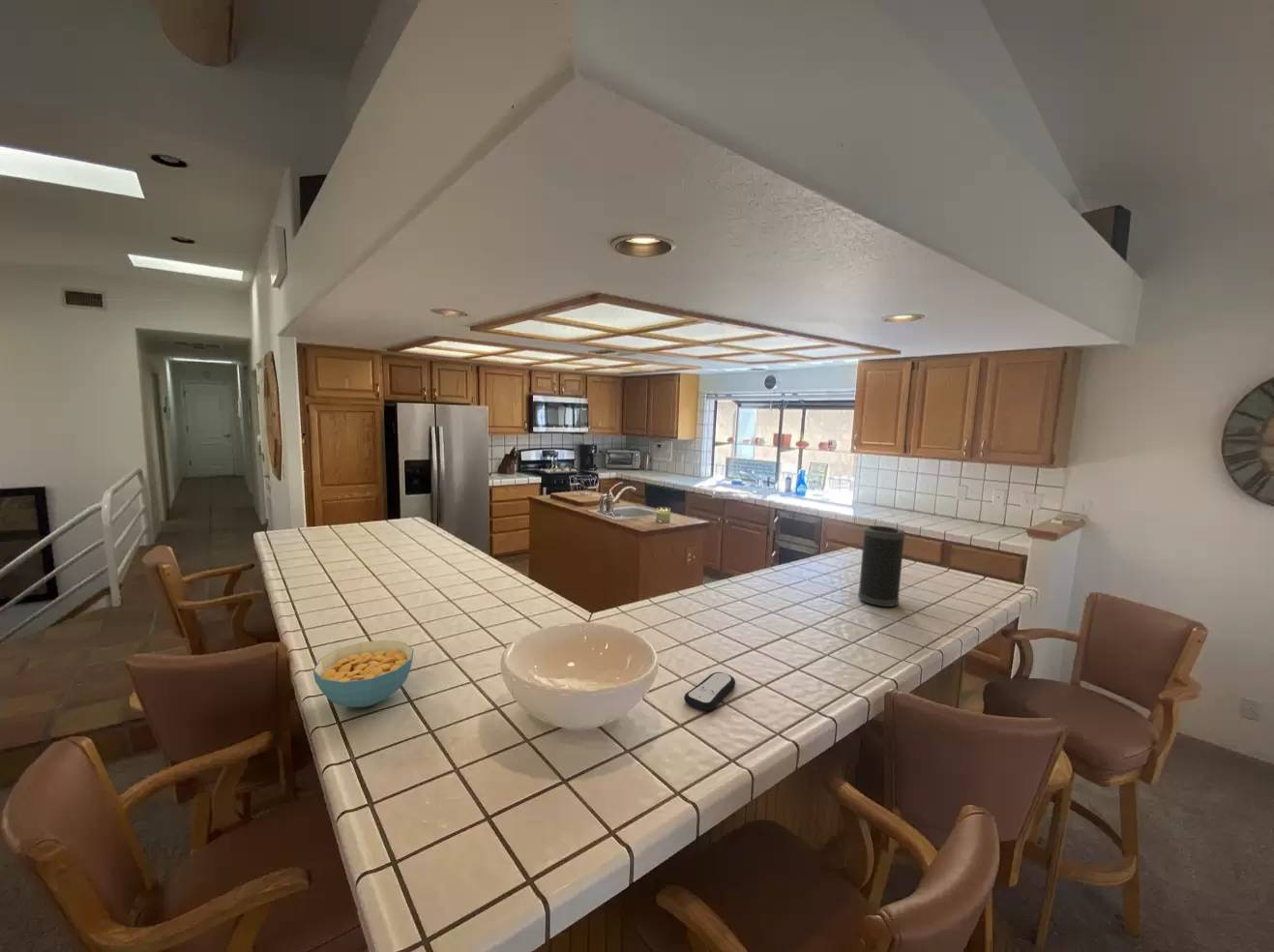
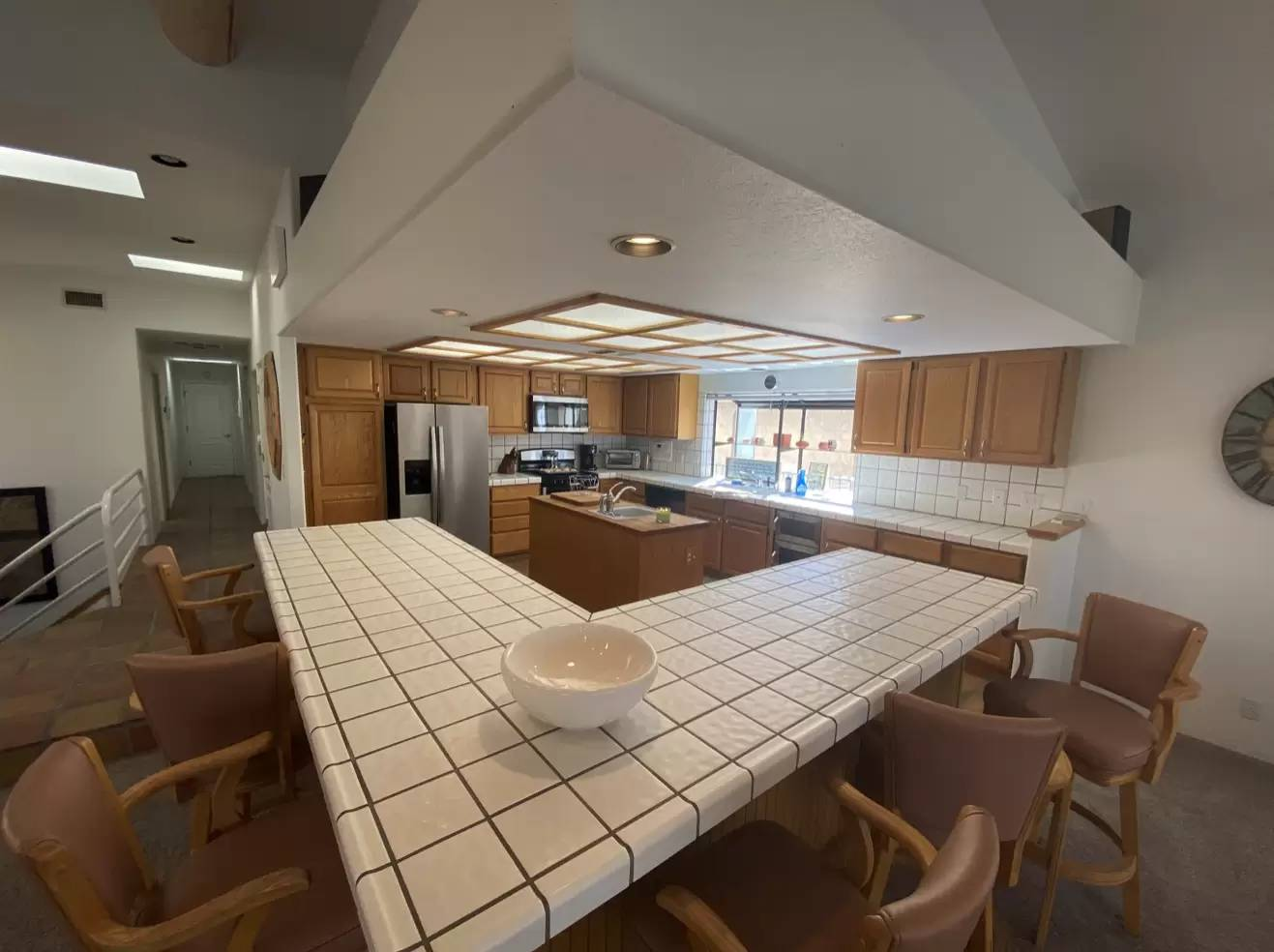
- remote control (711, 689)
- speaker (880, 565)
- cereal bowl (366, 679)
